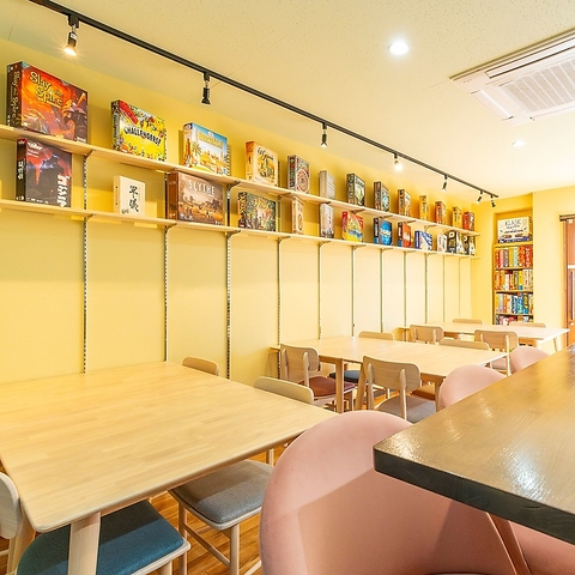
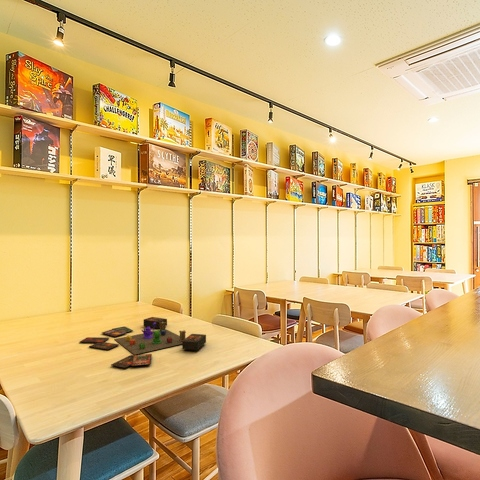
+ board game (140, 334)
